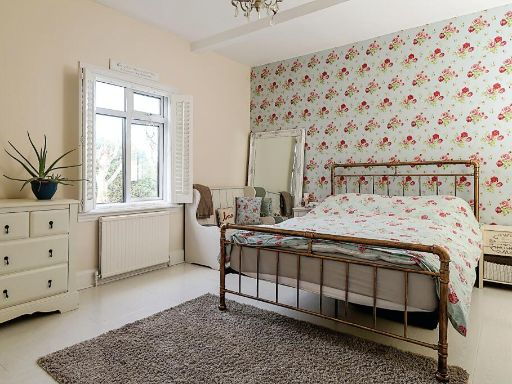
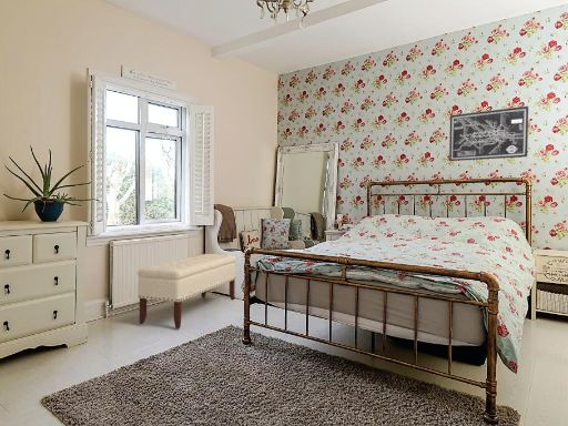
+ wall art (486, 134)
+ bench (192, 285)
